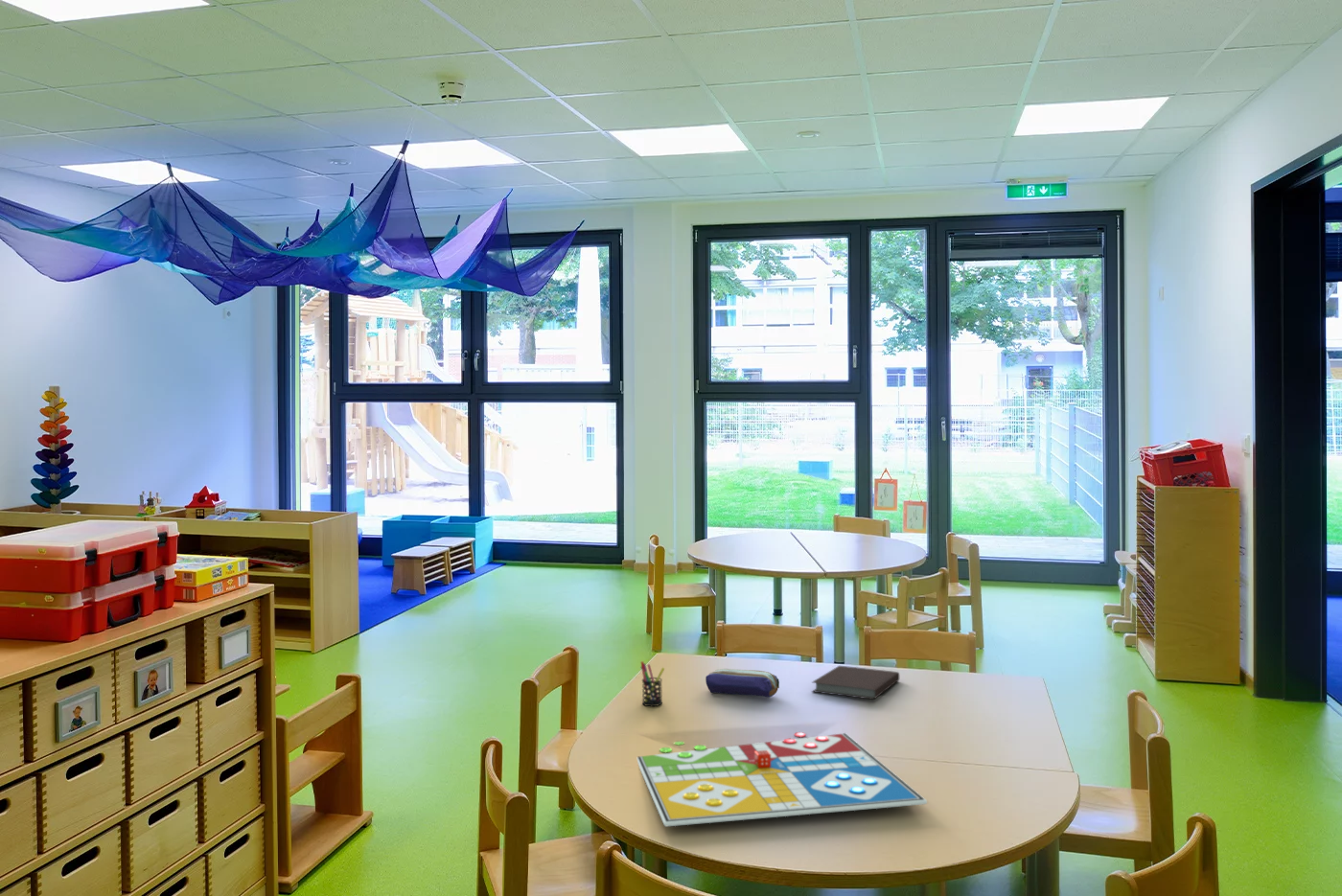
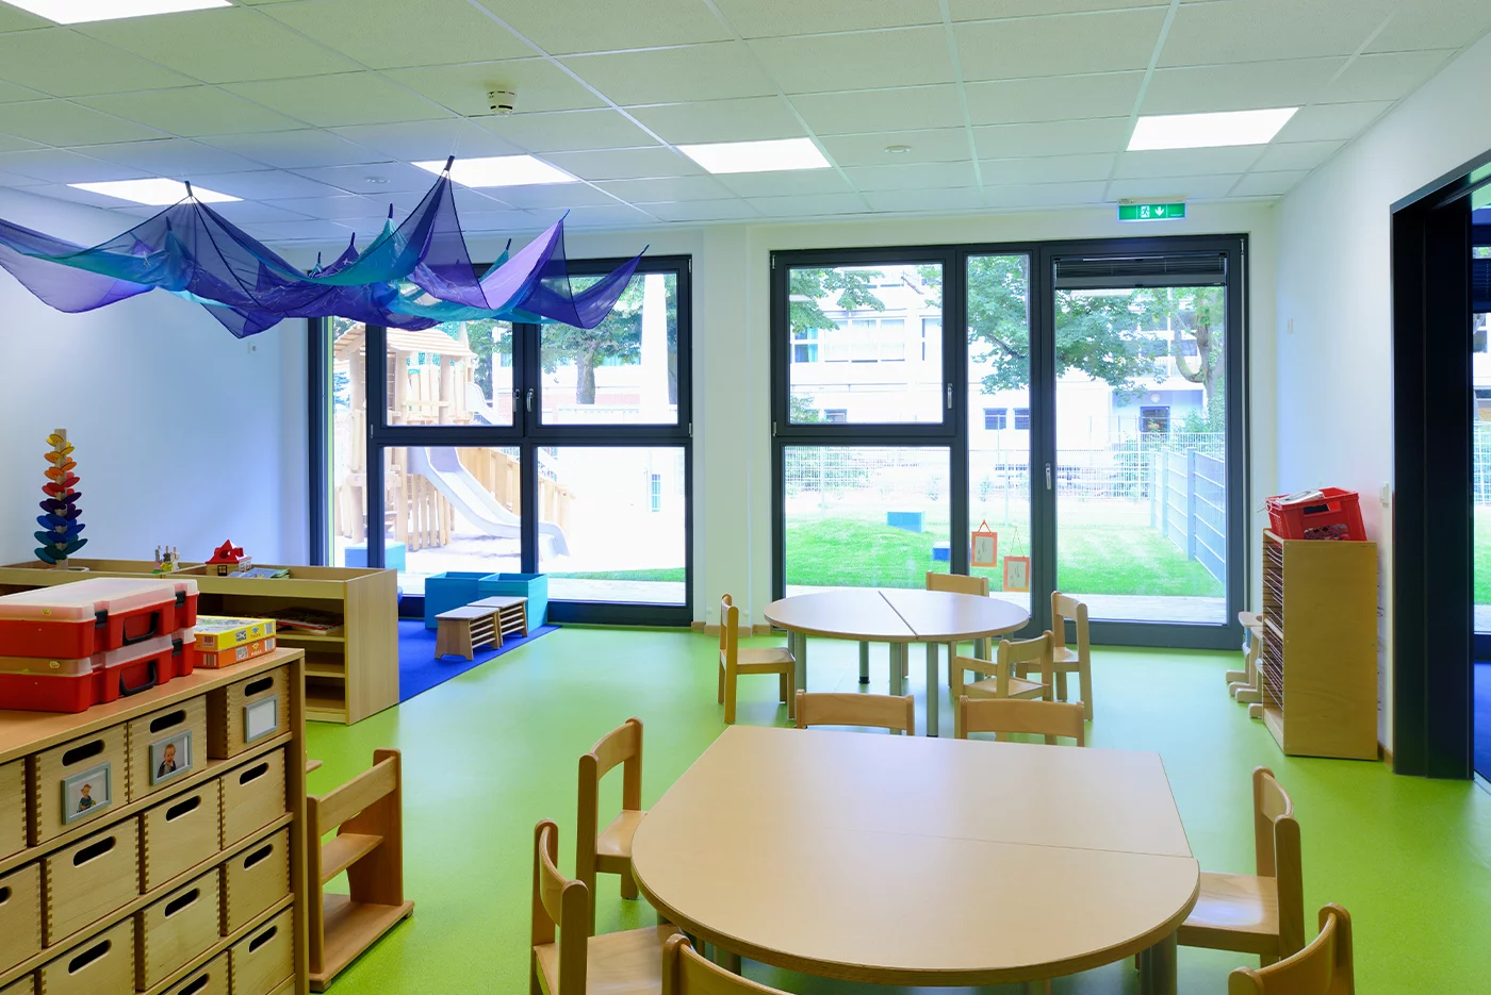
- gameboard (762, 761)
- pen holder (650, 683)
- notebook (856, 681)
- pencil case (742, 682)
